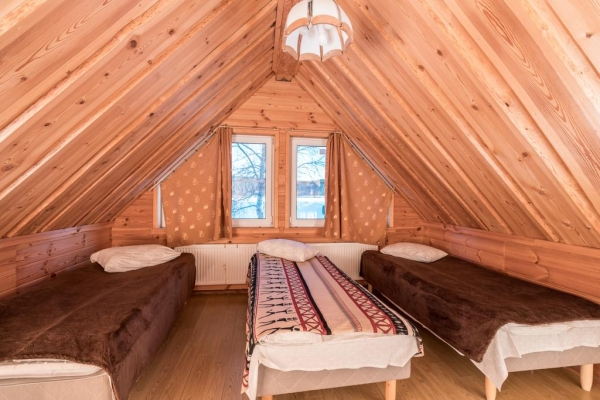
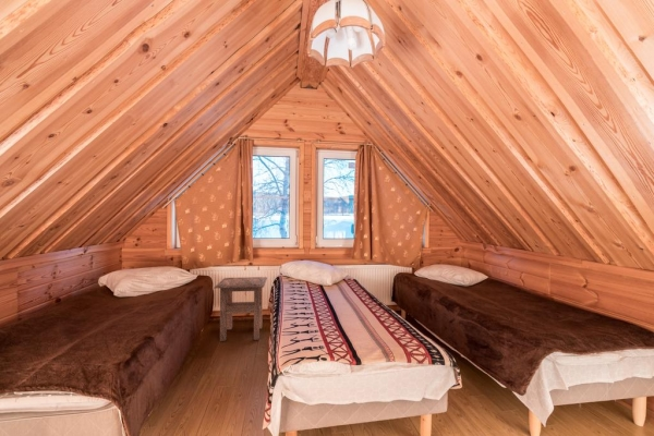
+ side table (242, 306)
